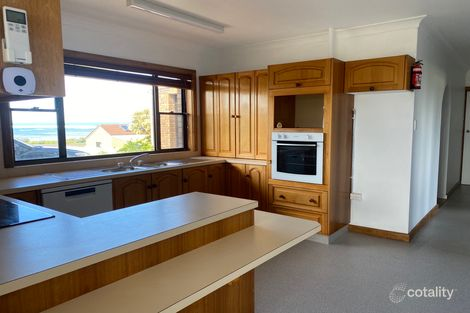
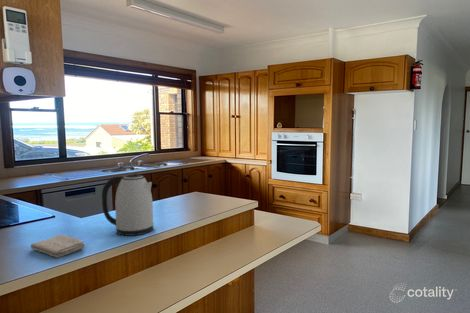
+ kettle (127, 202)
+ washcloth (58, 245)
